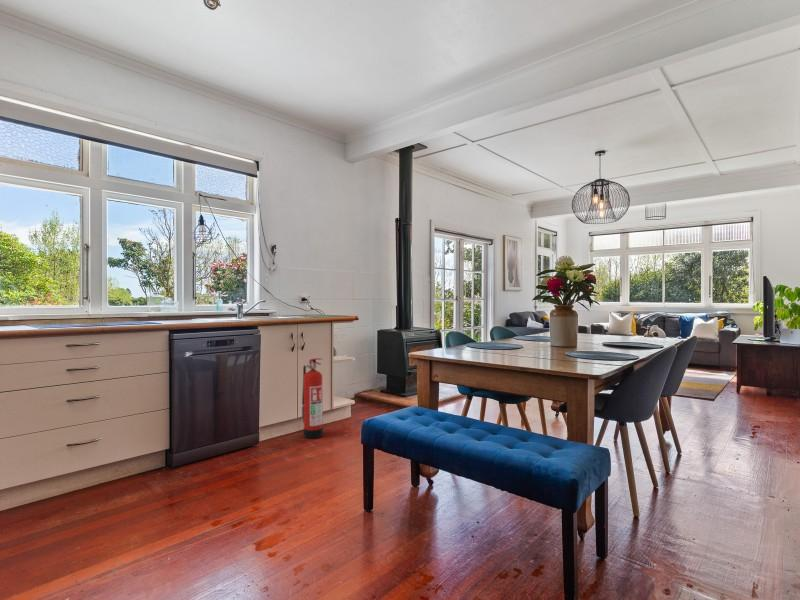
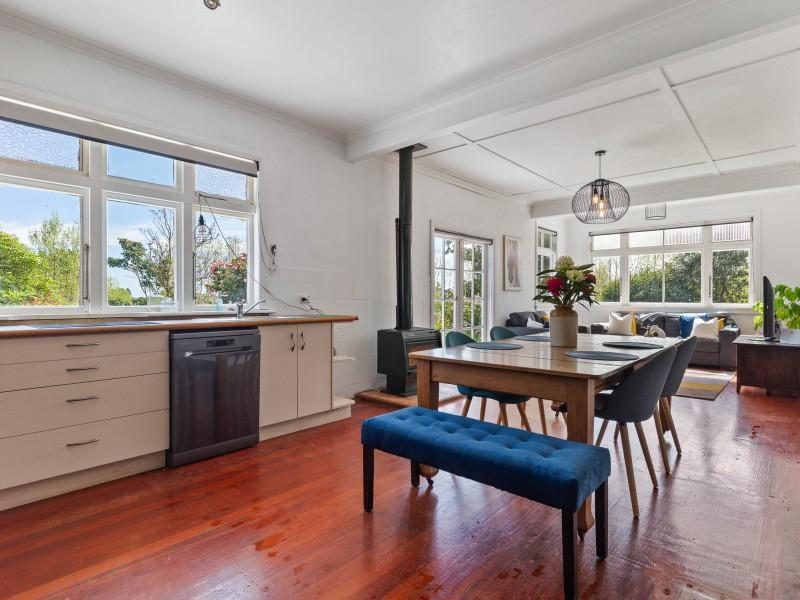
- fire extinguisher (312, 396)
